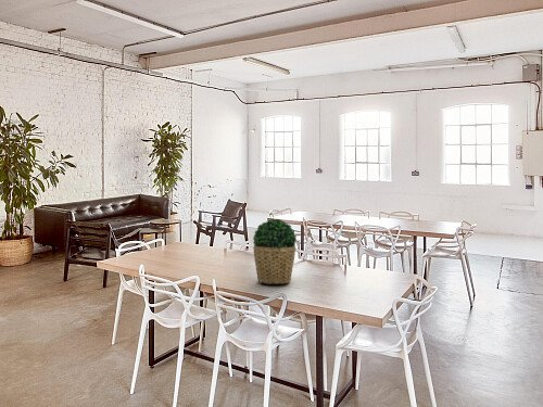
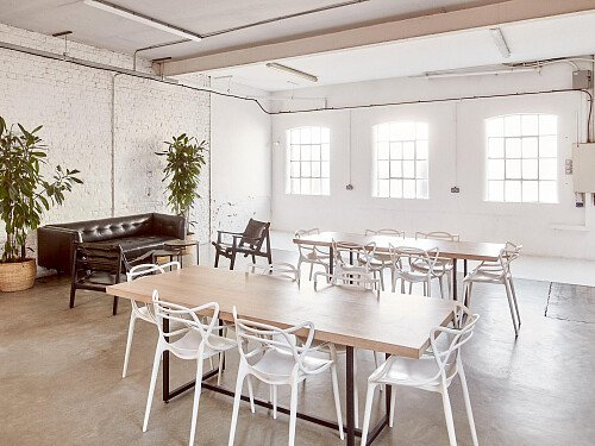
- potted plant (274, 250)
